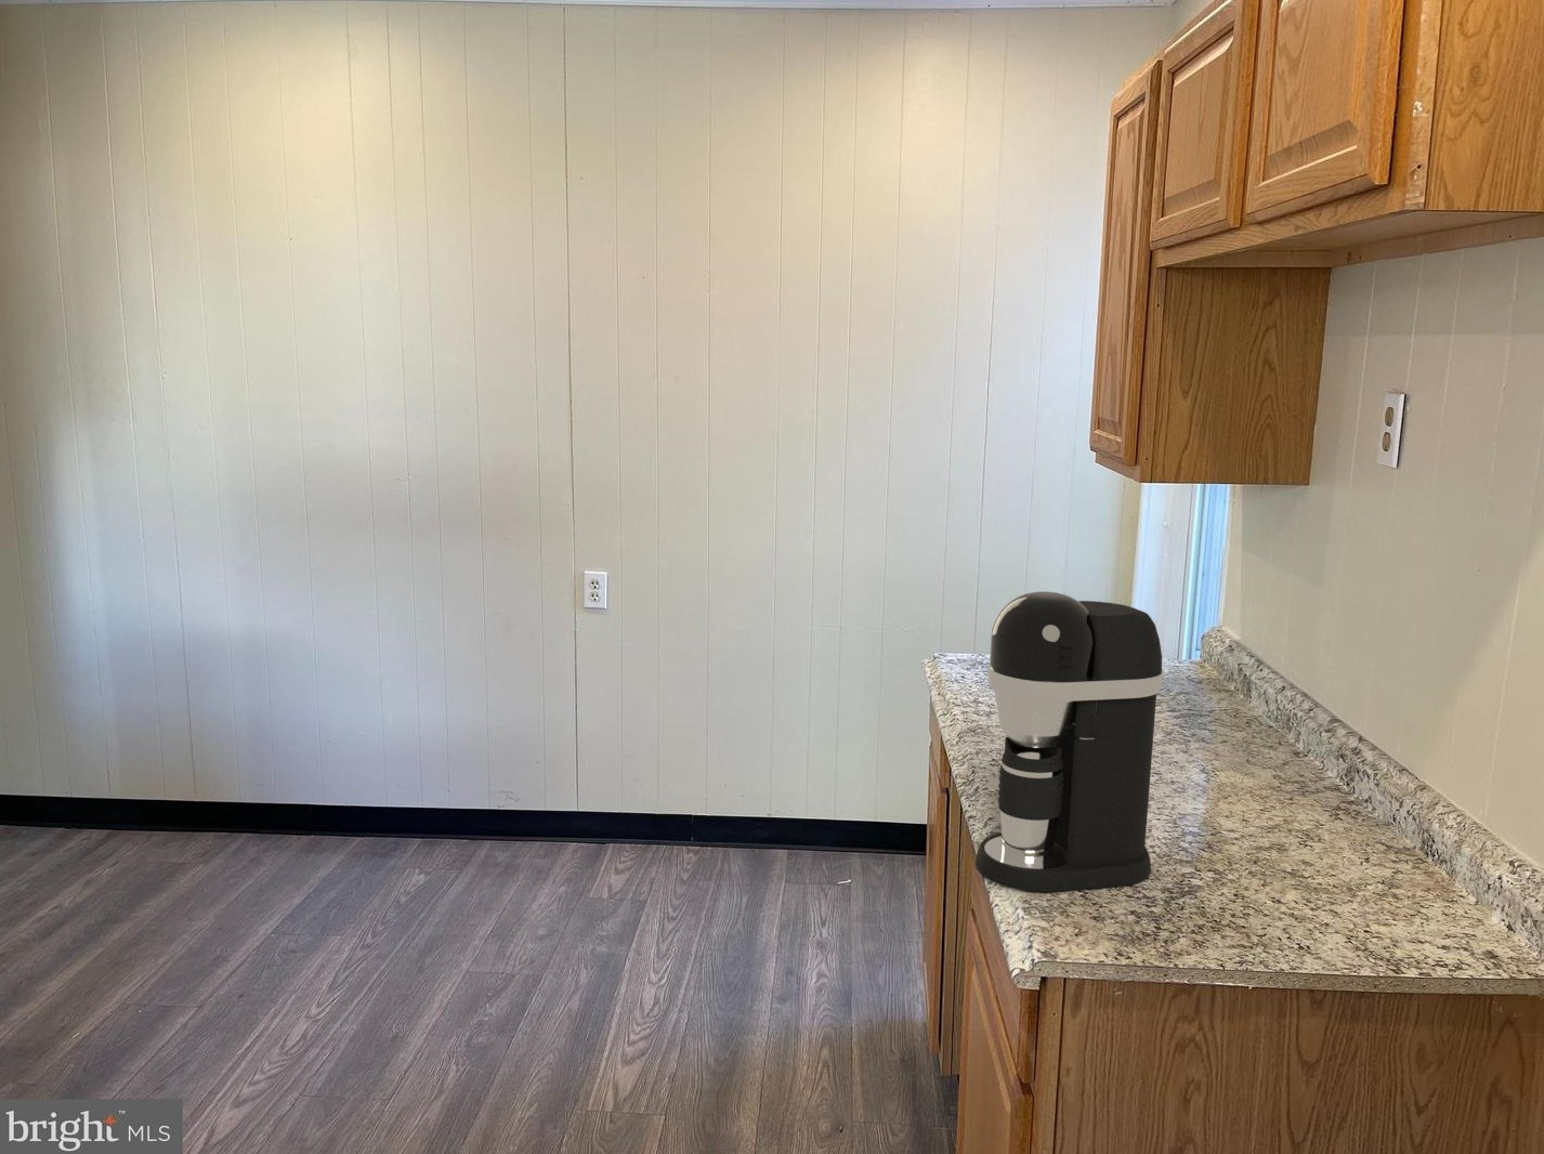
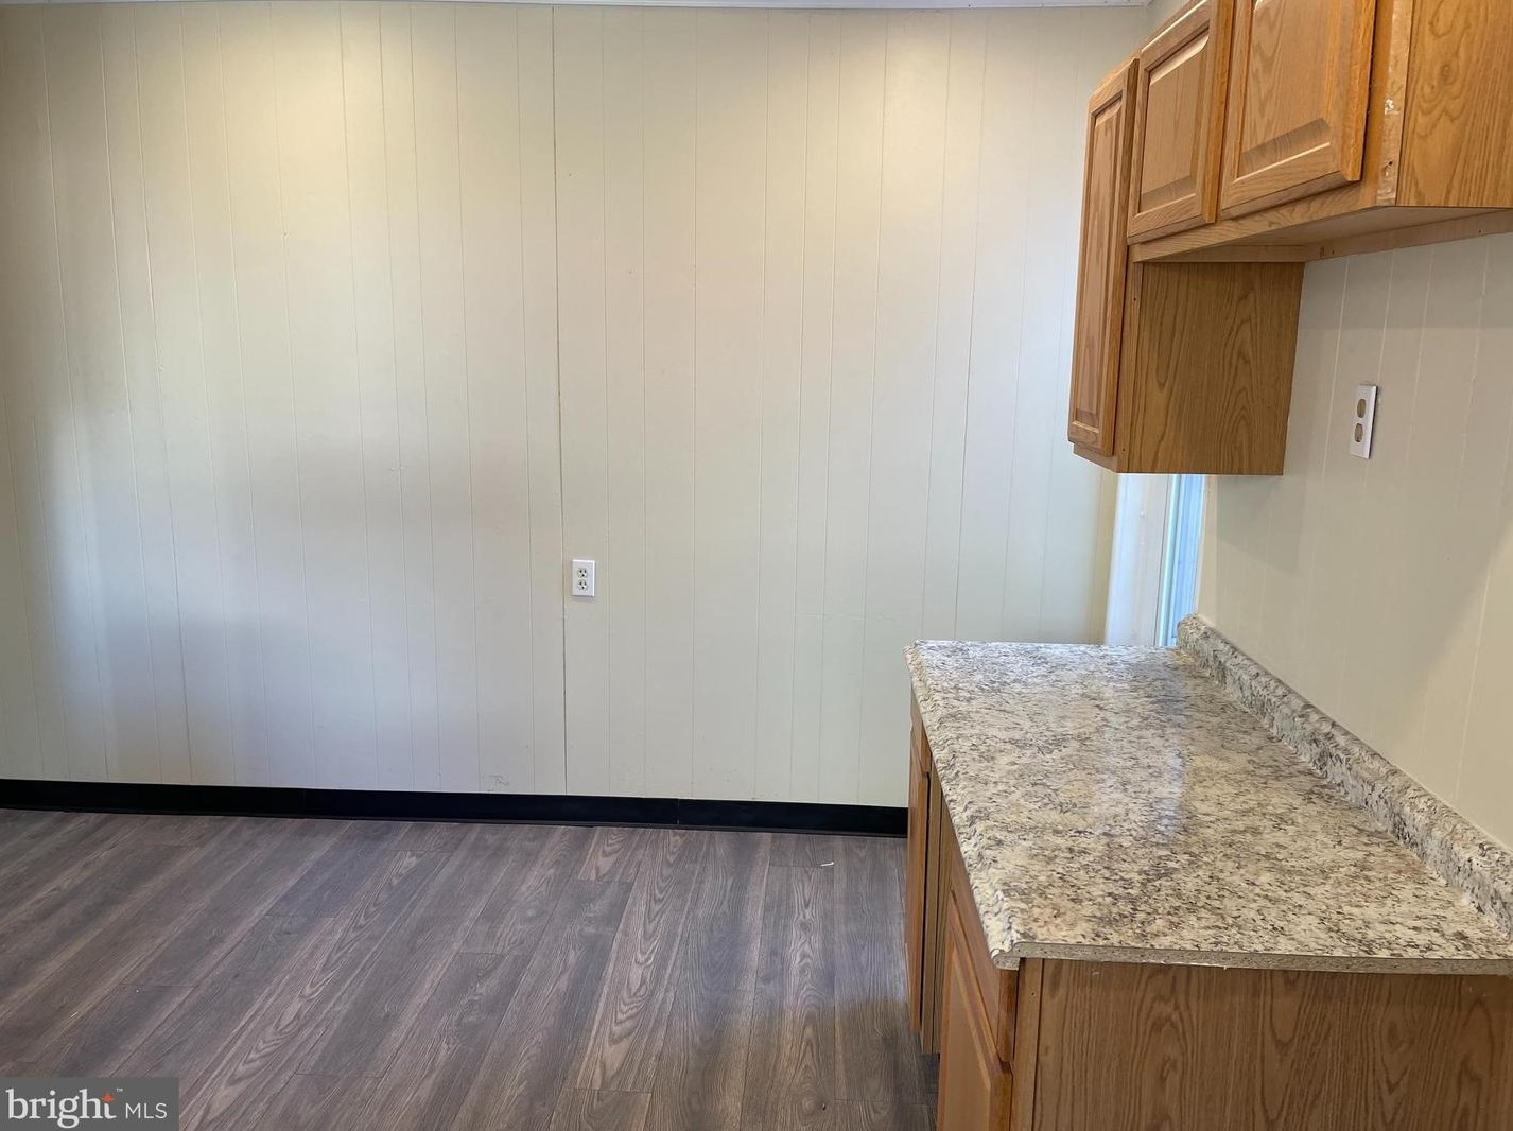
- coffee maker (1071, 732)
